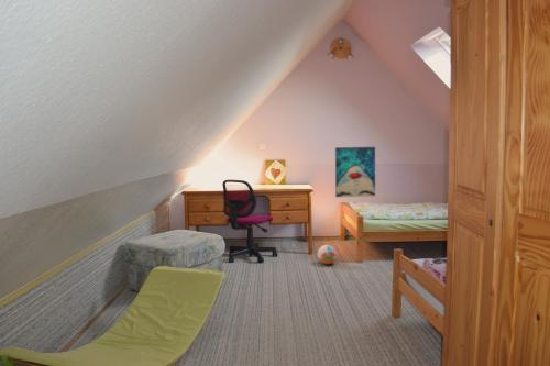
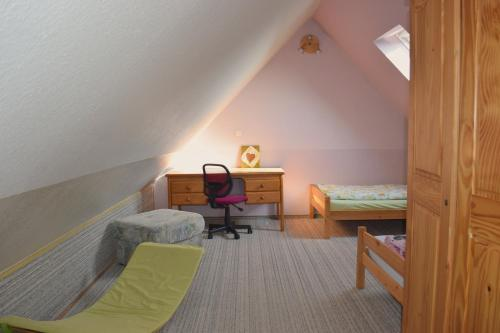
- wall art (355, 171)
- ball (327, 254)
